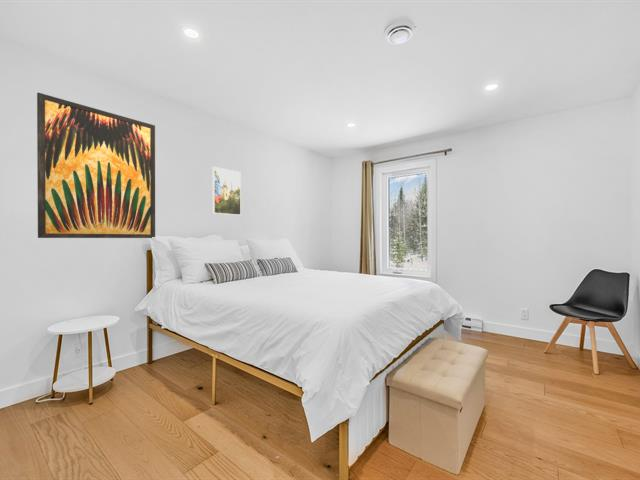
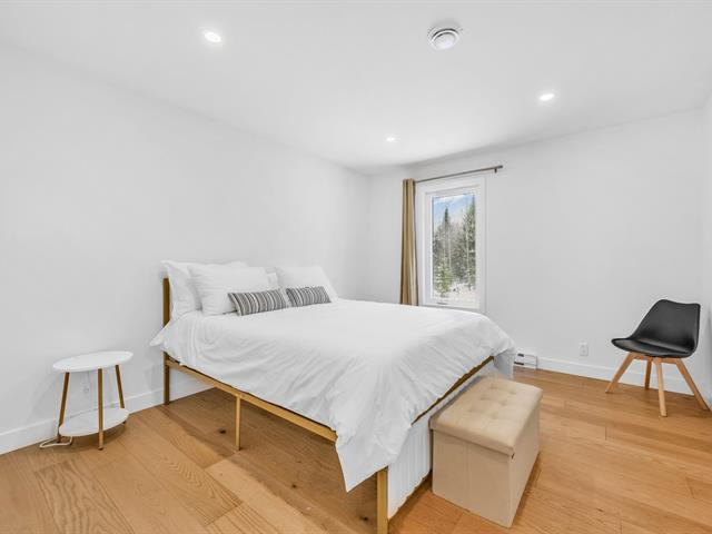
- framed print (227, 192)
- wall art (103, 174)
